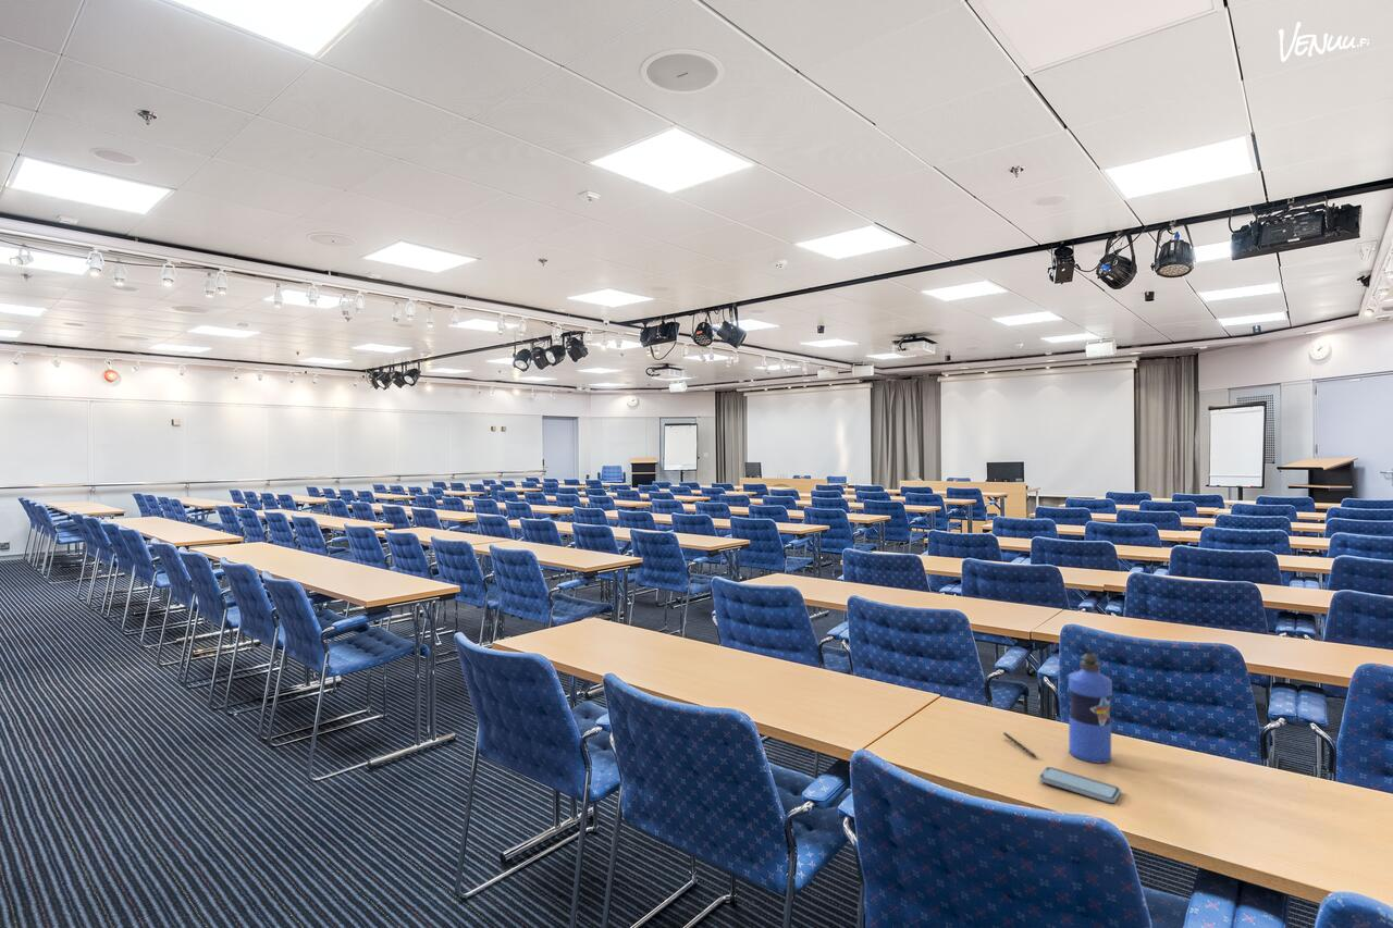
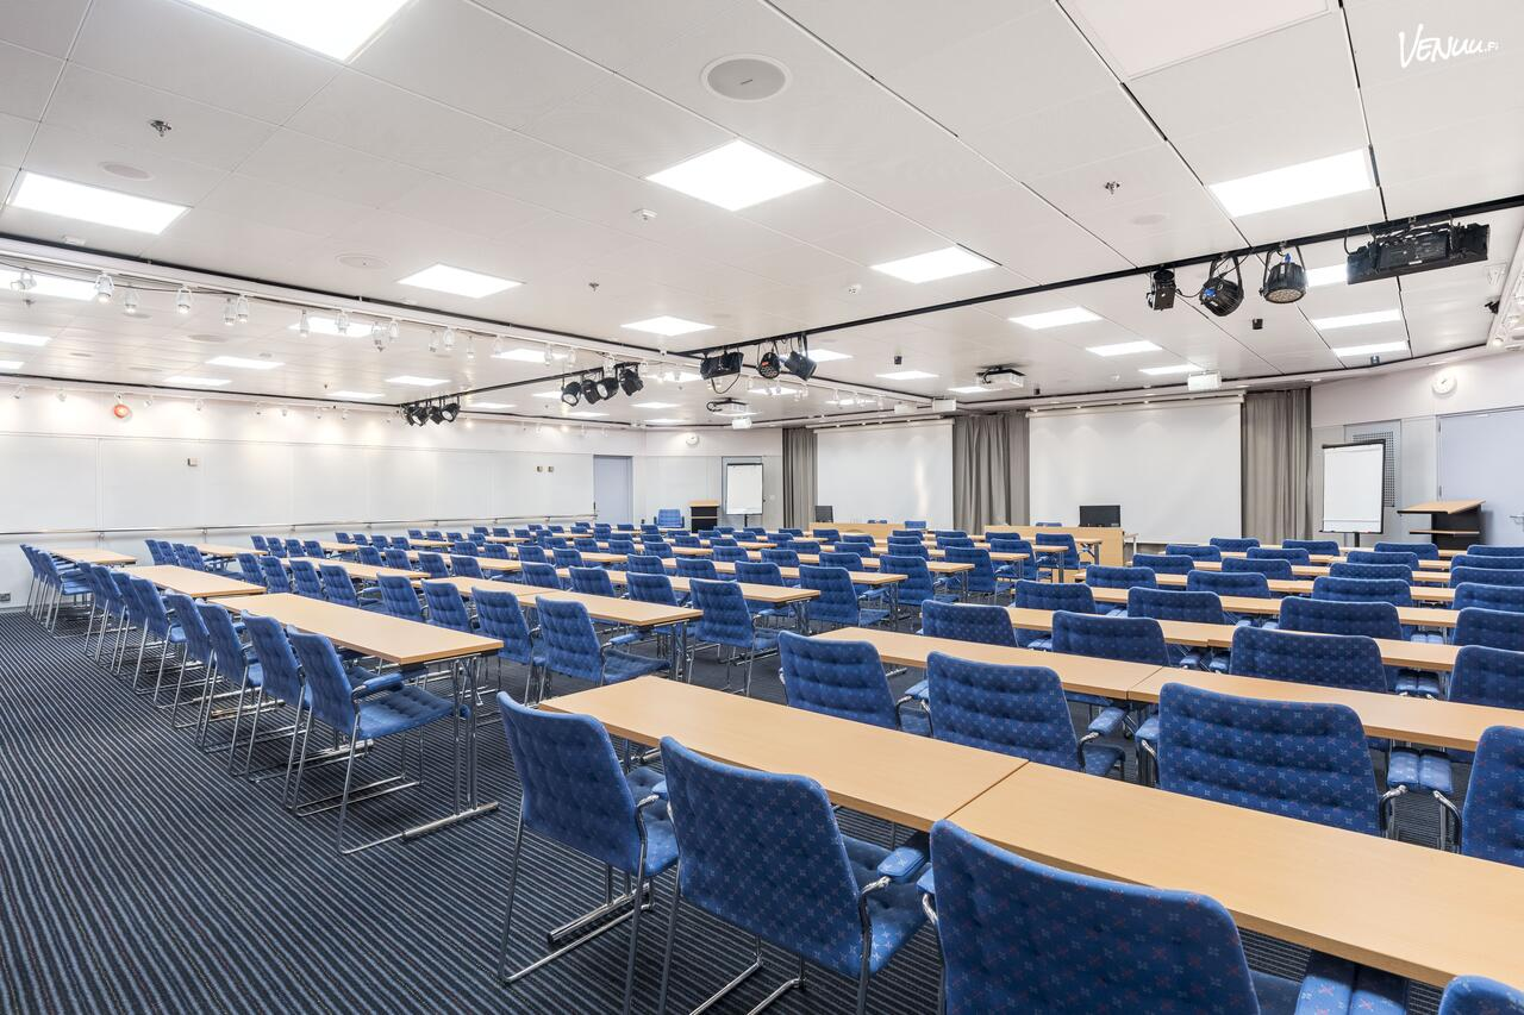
- pen (1020, 744)
- smartphone (1078, 783)
- water bottle (1089, 704)
